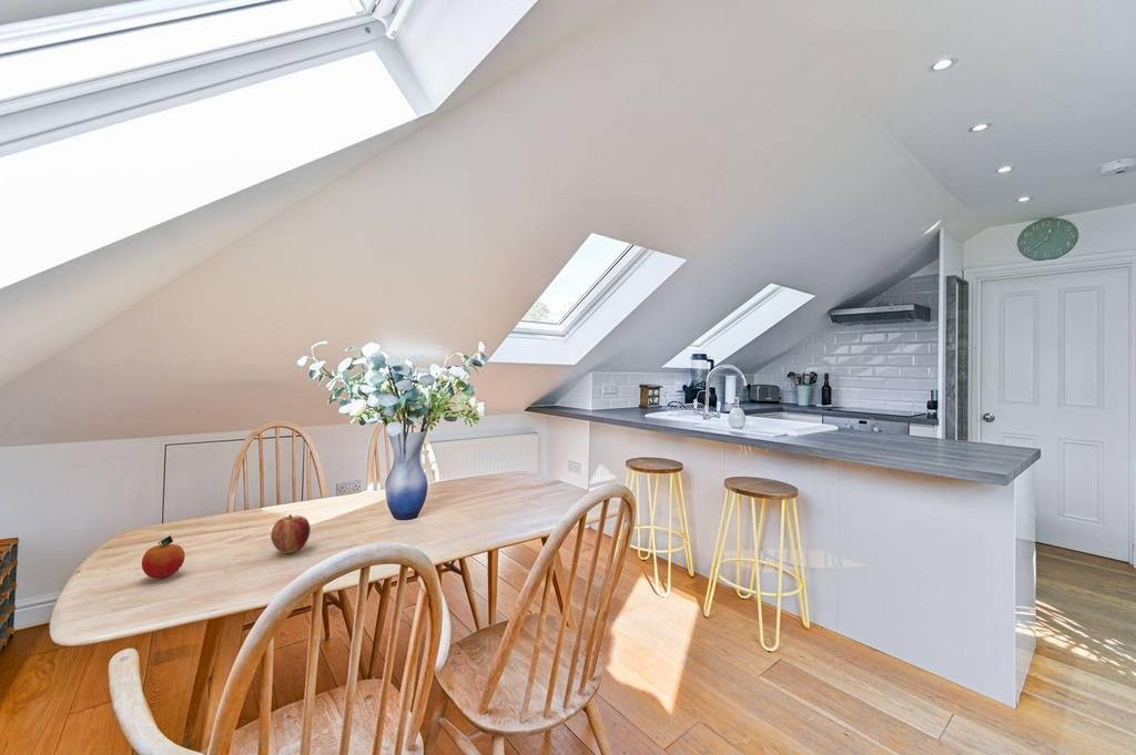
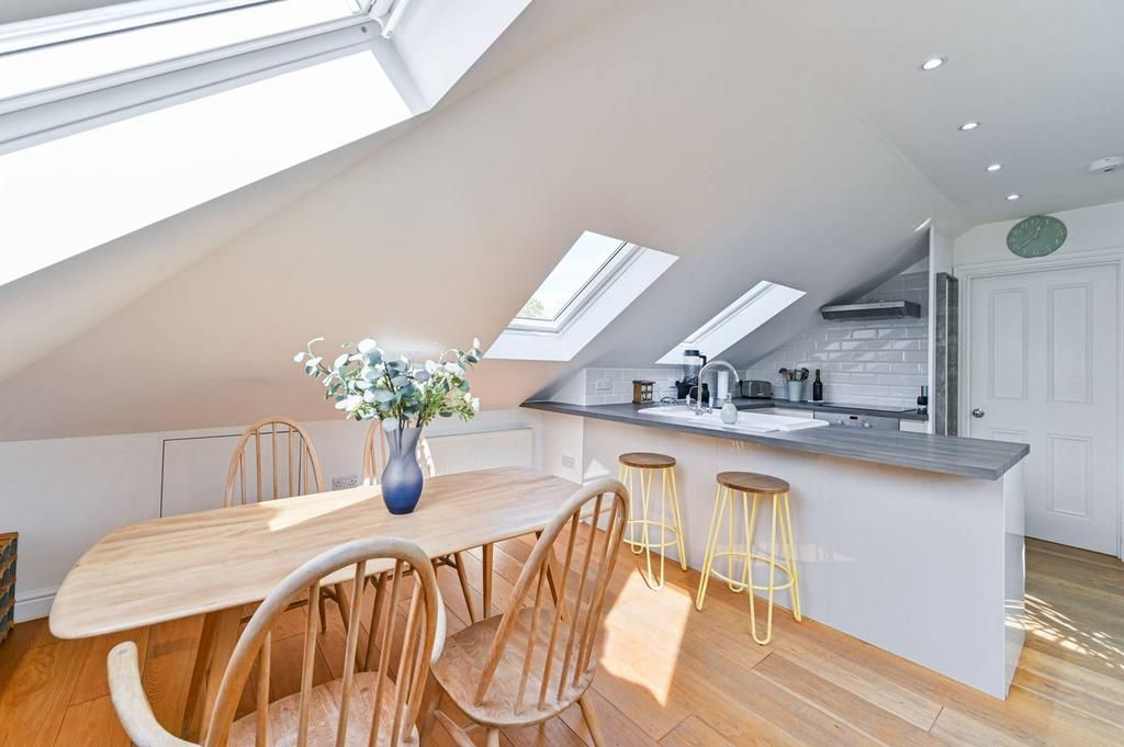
- fruit (163, 555)
- apple (291, 532)
